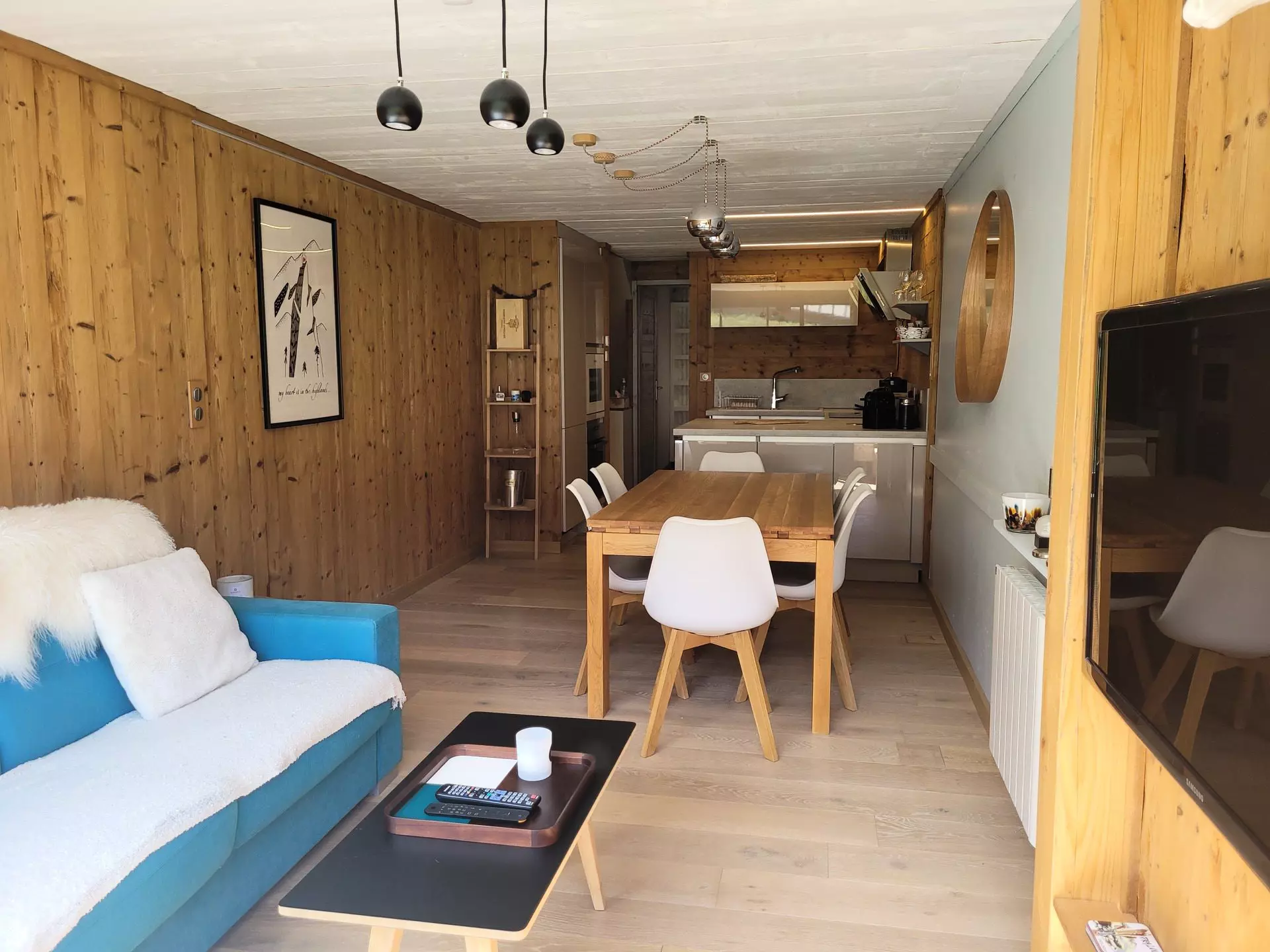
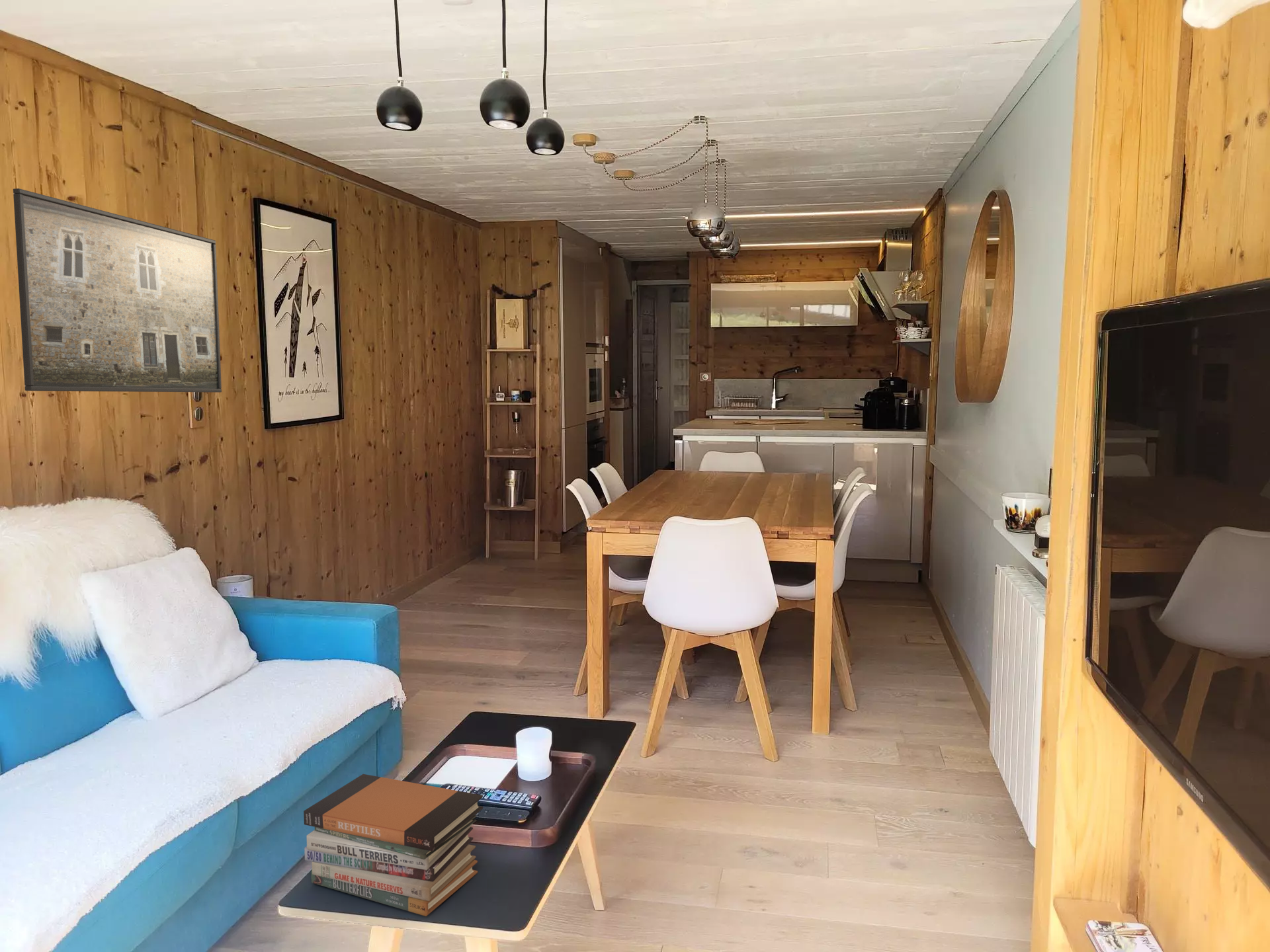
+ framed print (132, 305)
+ book stack (394, 840)
